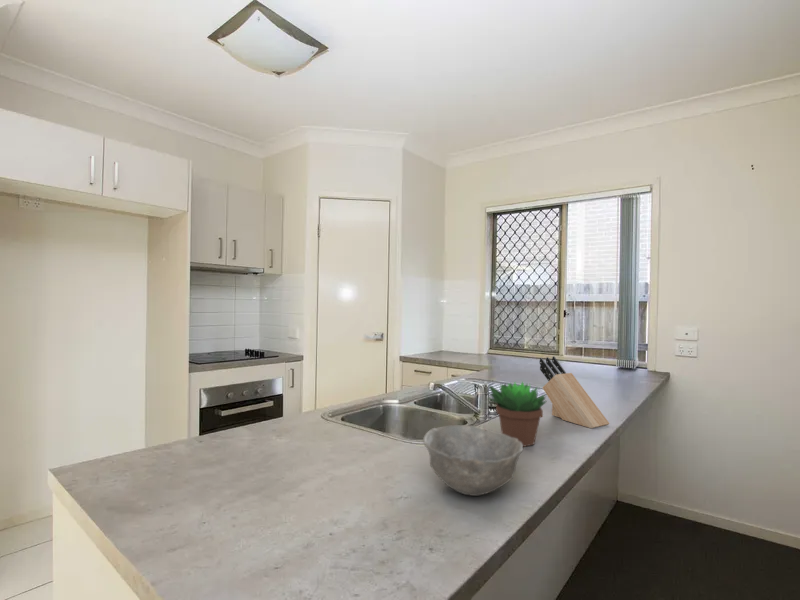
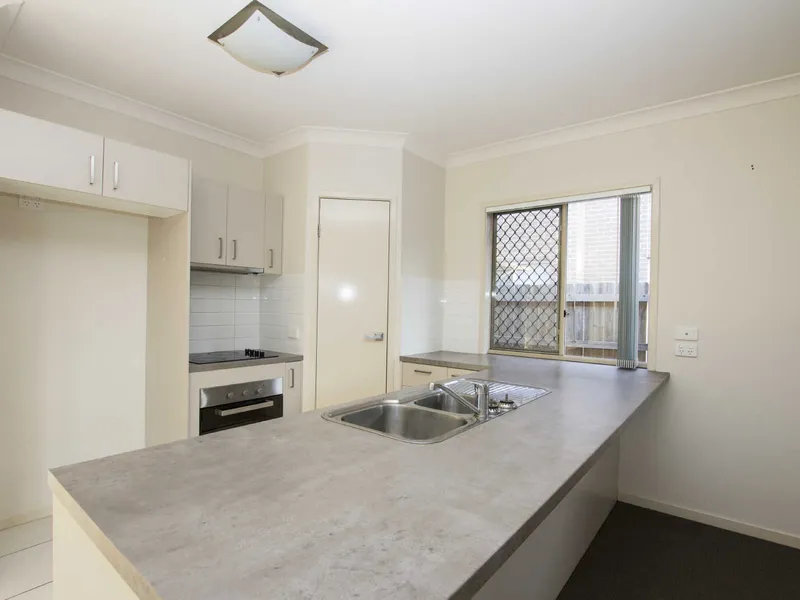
- succulent plant (516, 411)
- bowl (472, 463)
- knife block (570, 389)
